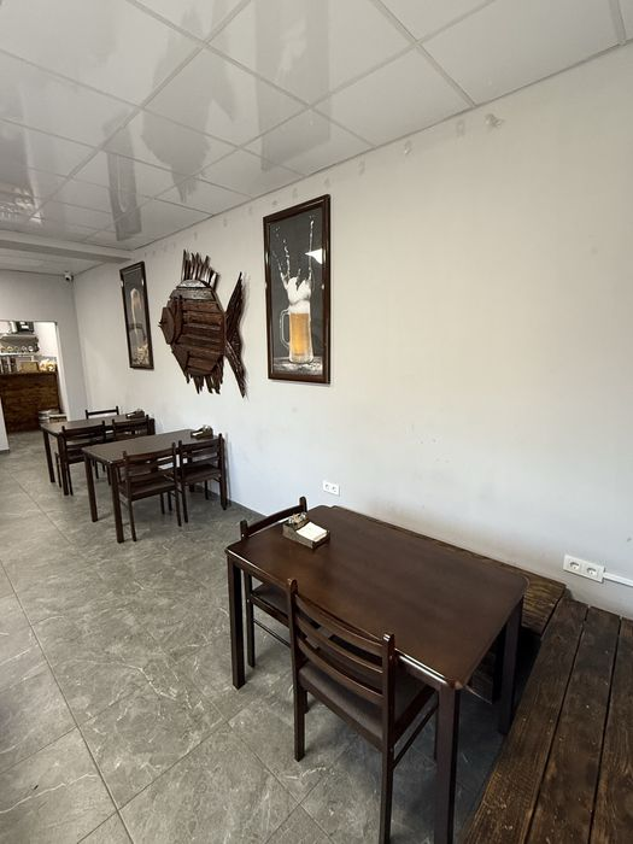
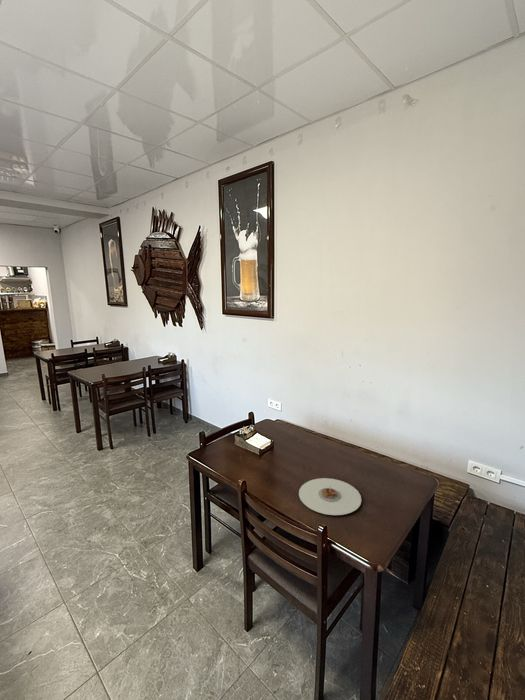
+ plate (329, 492)
